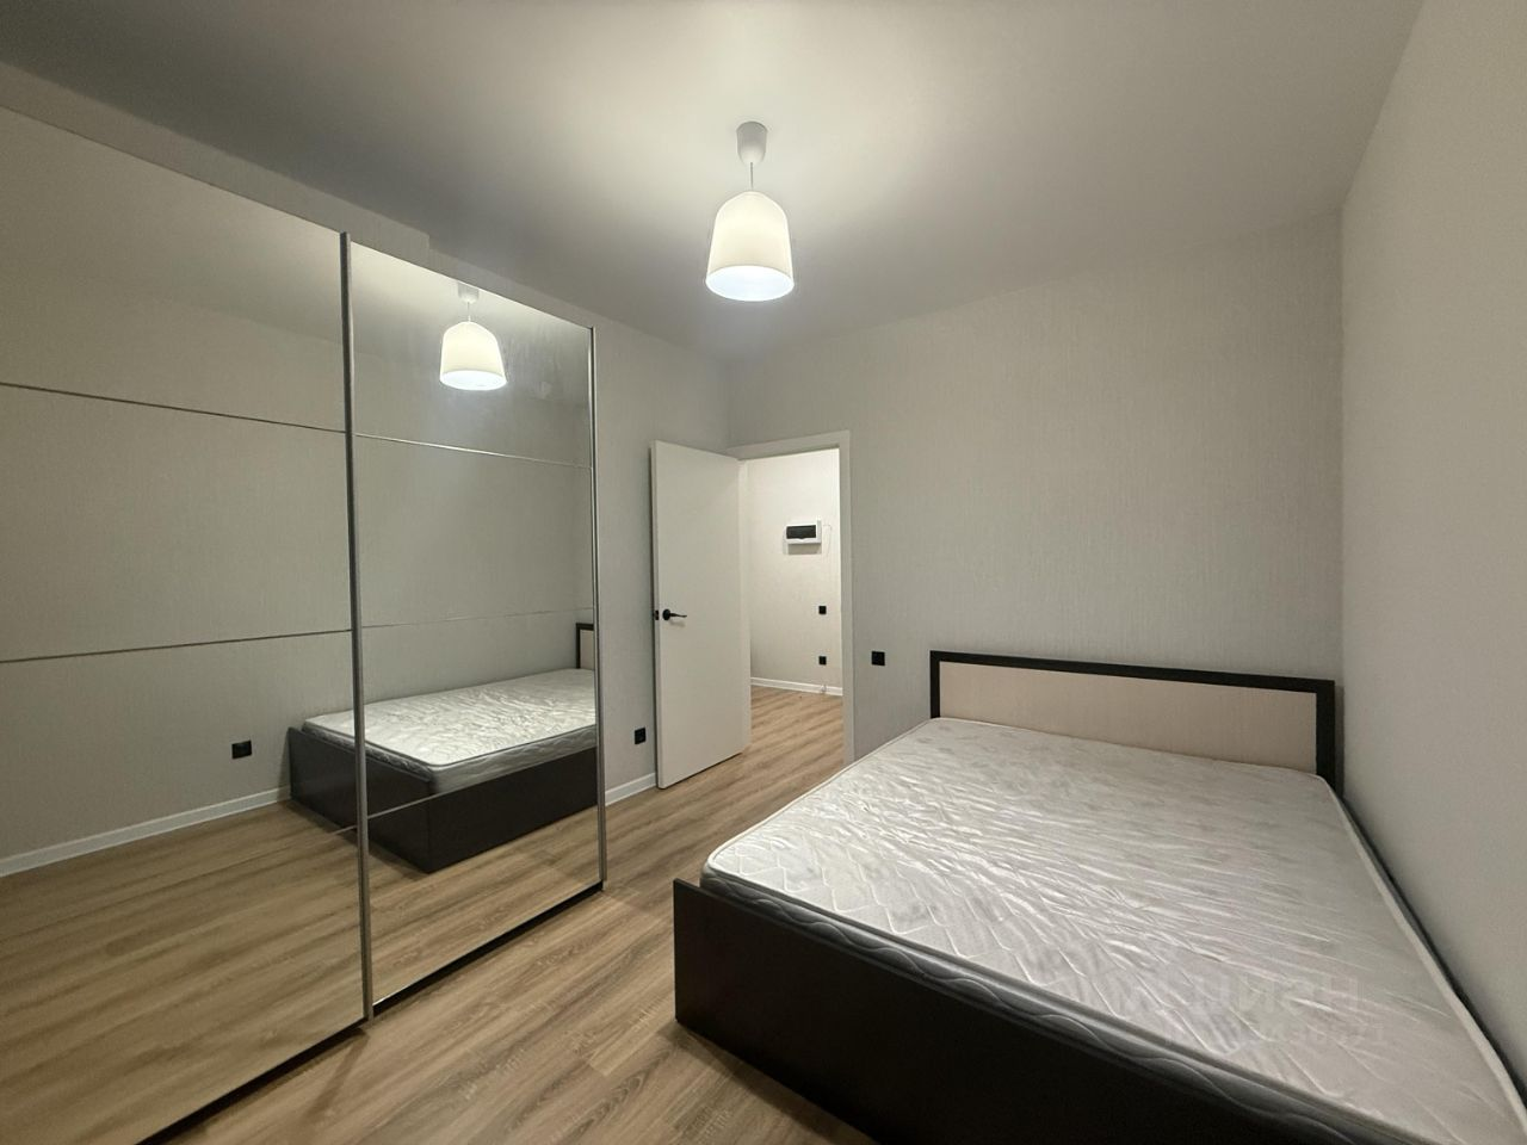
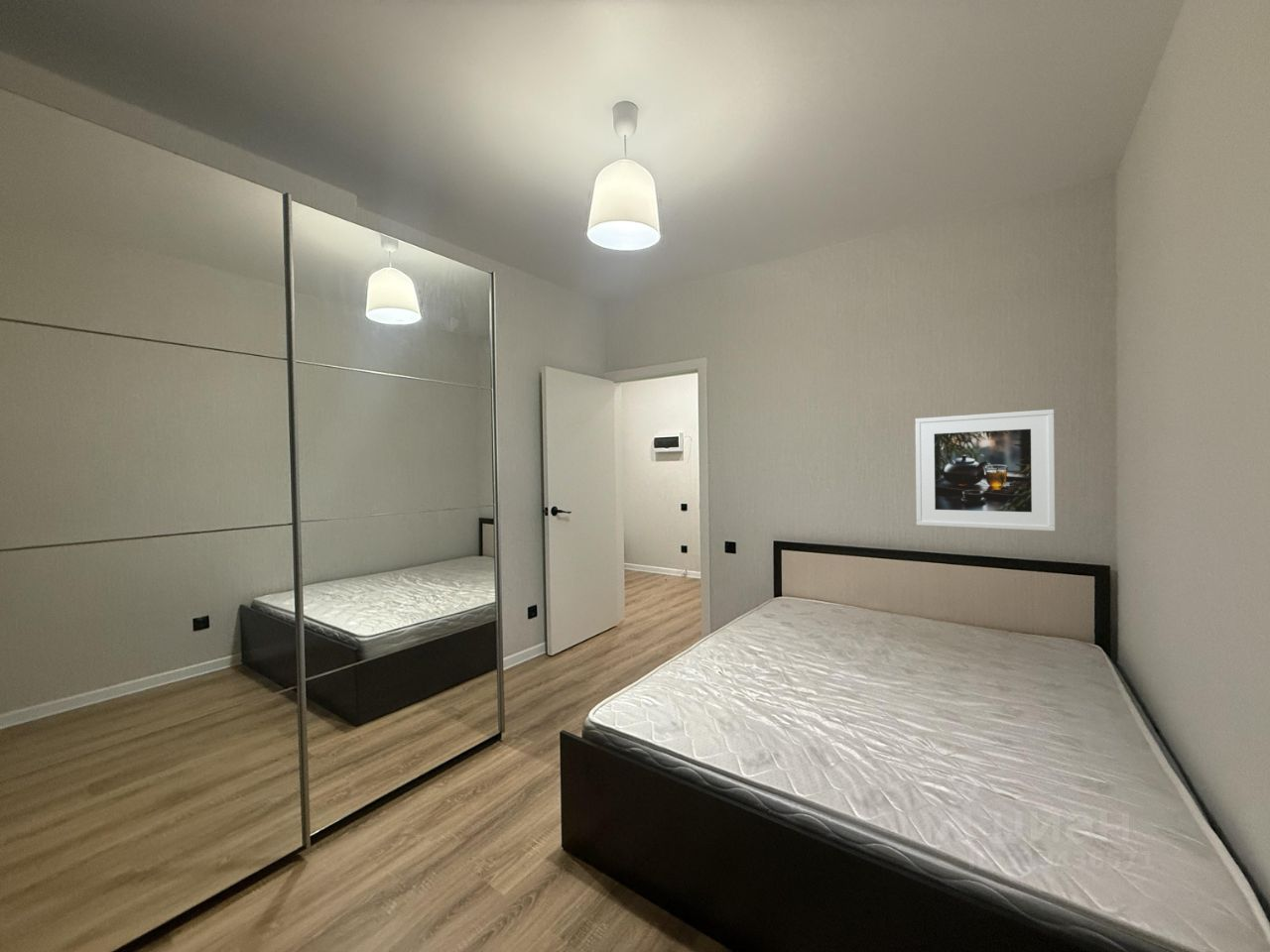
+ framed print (980, 471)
